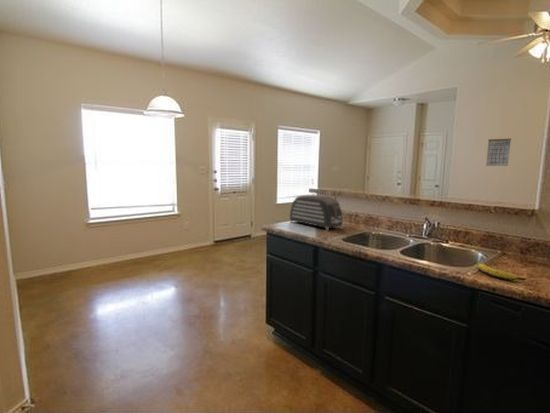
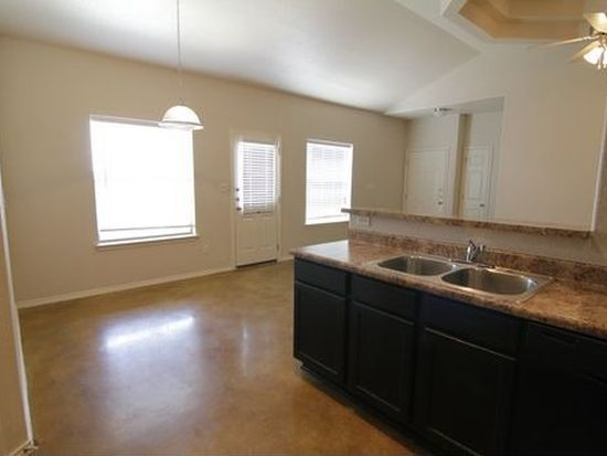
- banana (499, 272)
- calendar (498, 149)
- toaster (316, 210)
